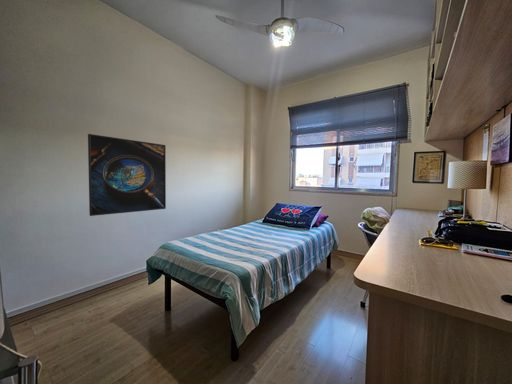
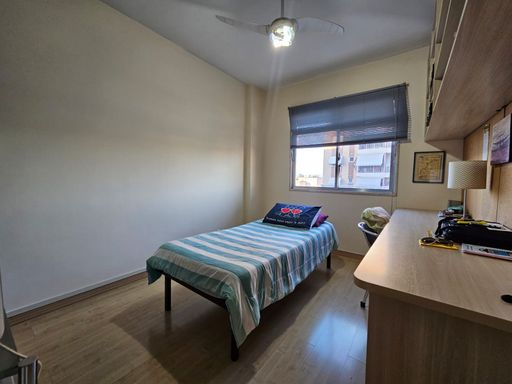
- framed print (131, 176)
